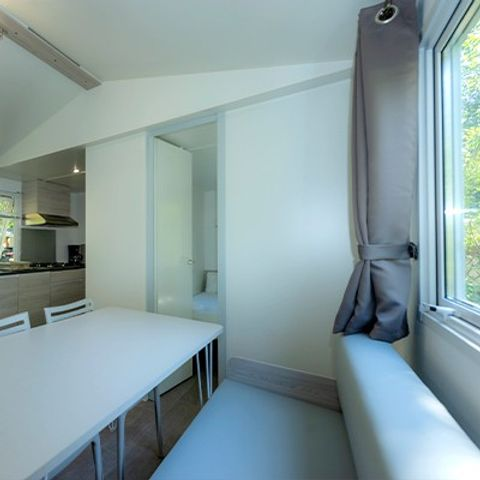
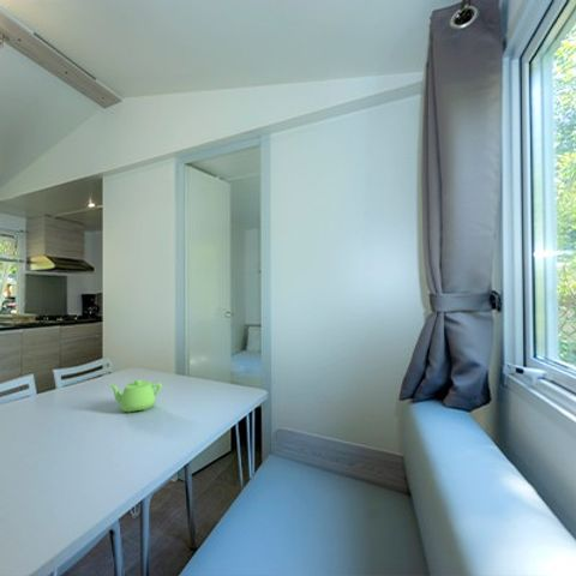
+ teapot (136, 394)
